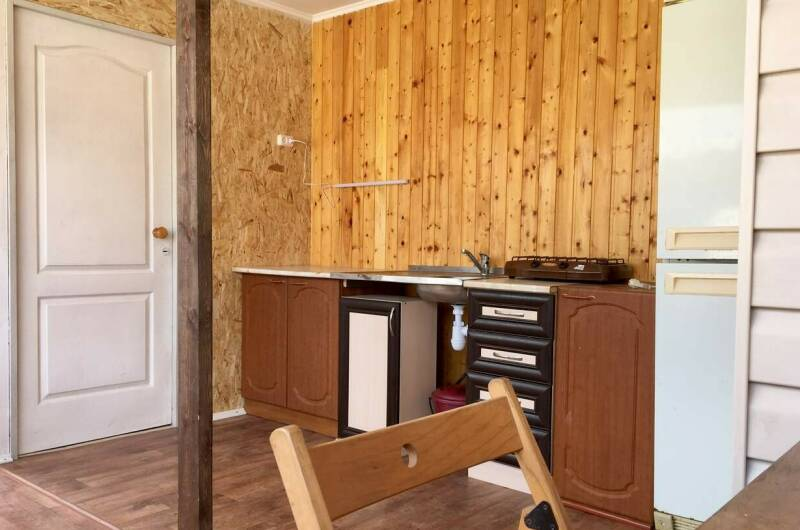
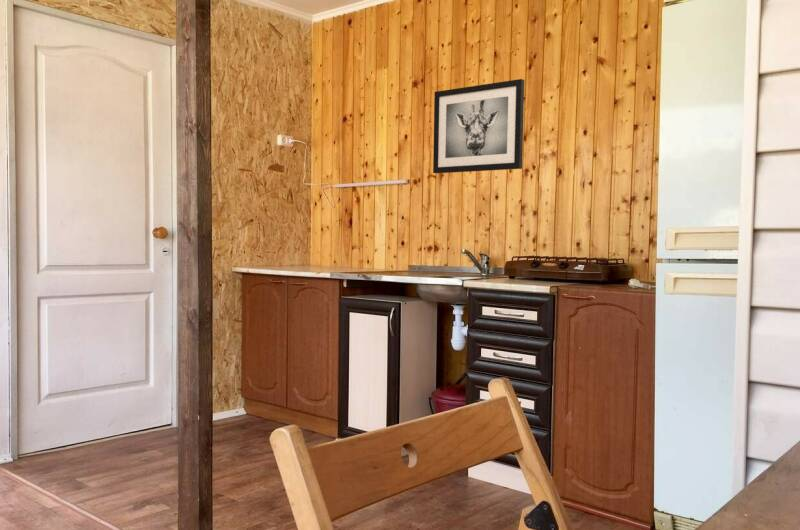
+ wall art (476, 128)
